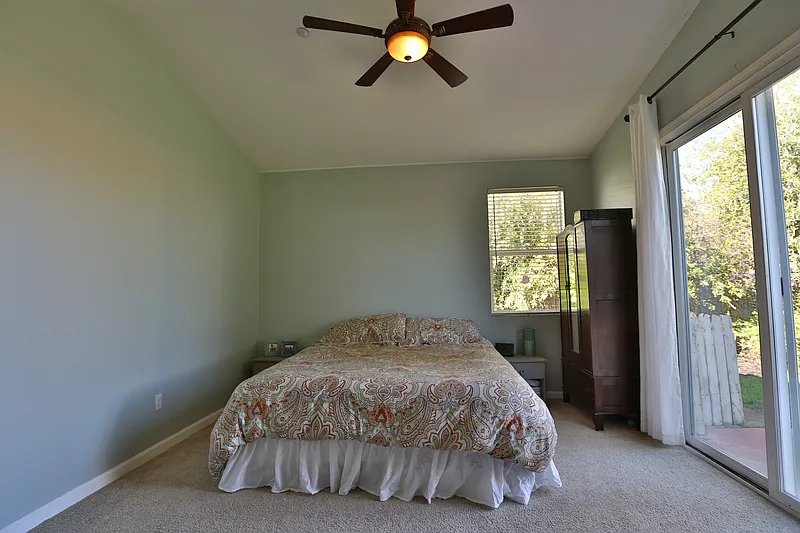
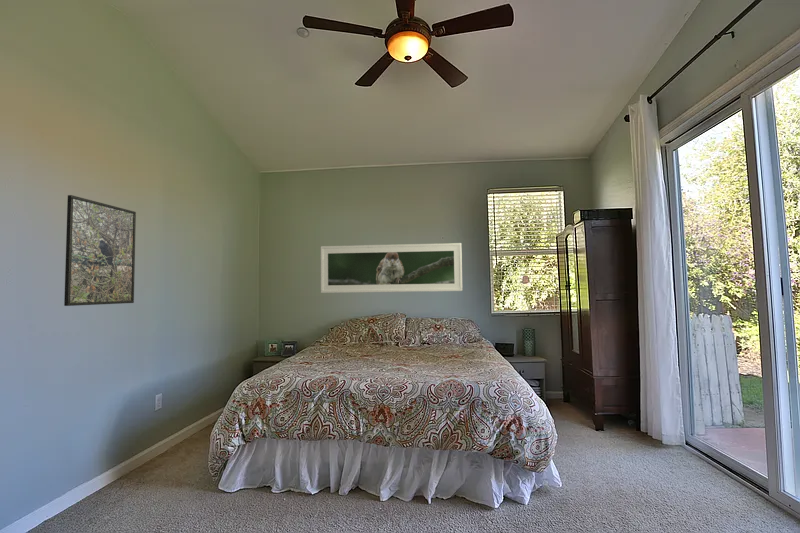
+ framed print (103, 253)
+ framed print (390, 268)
